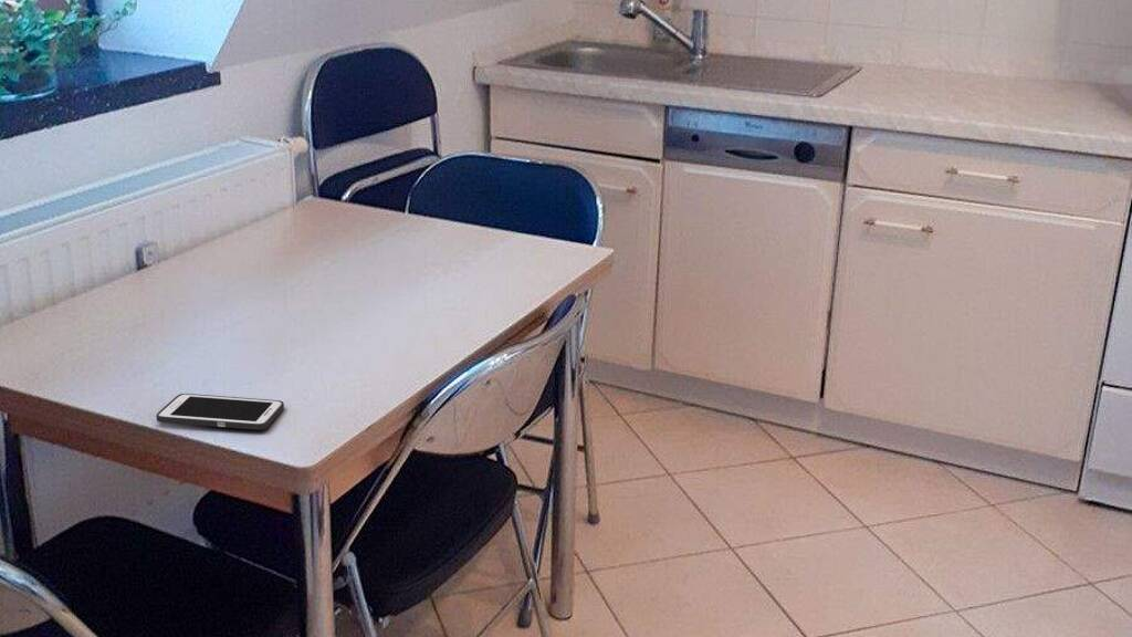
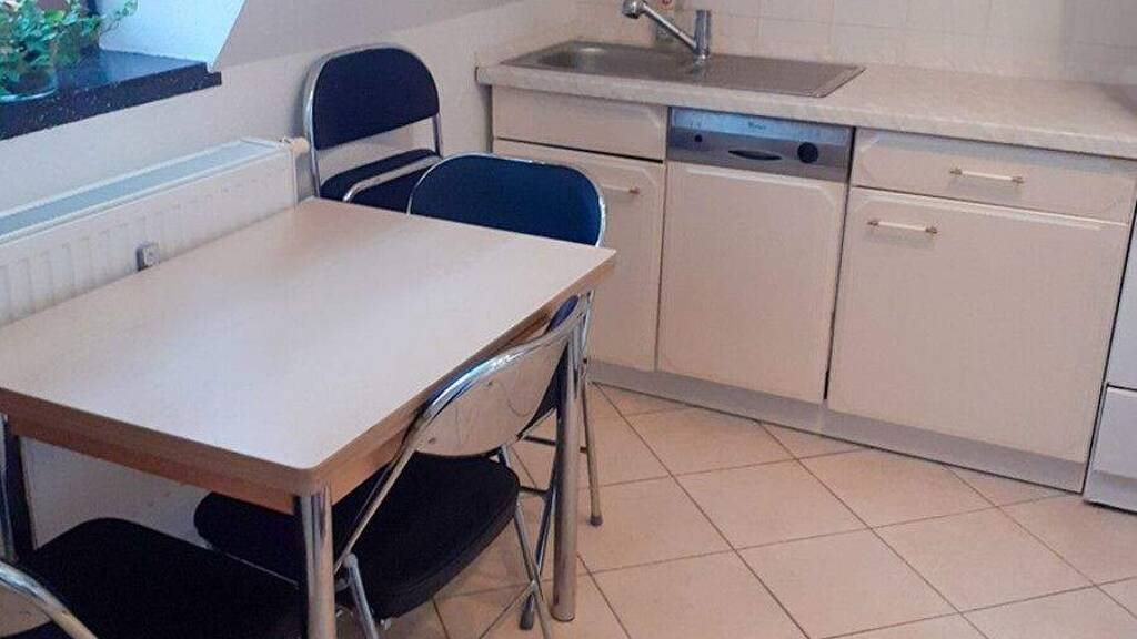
- cell phone (221, 411)
